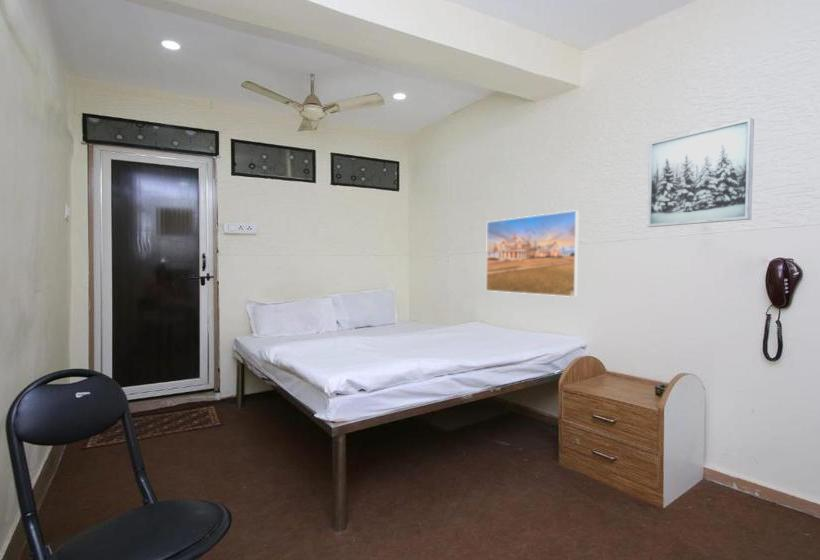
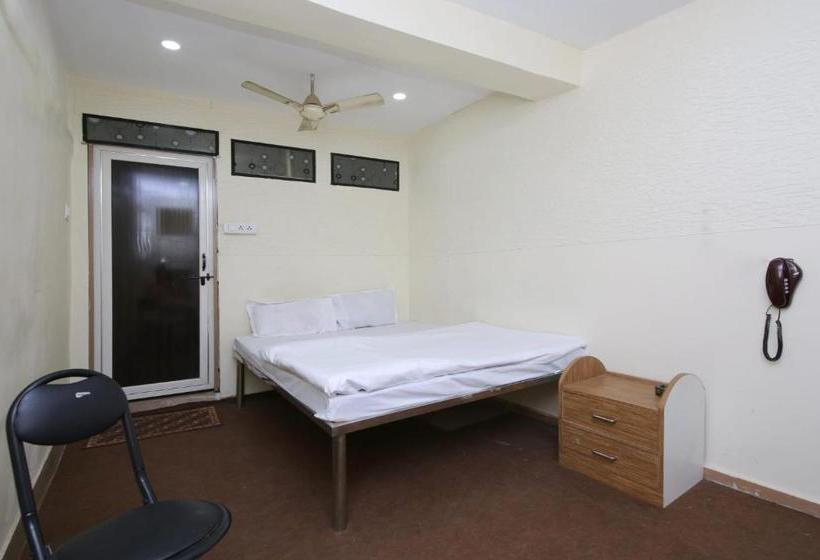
- wall art (696, 177)
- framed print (527, 255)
